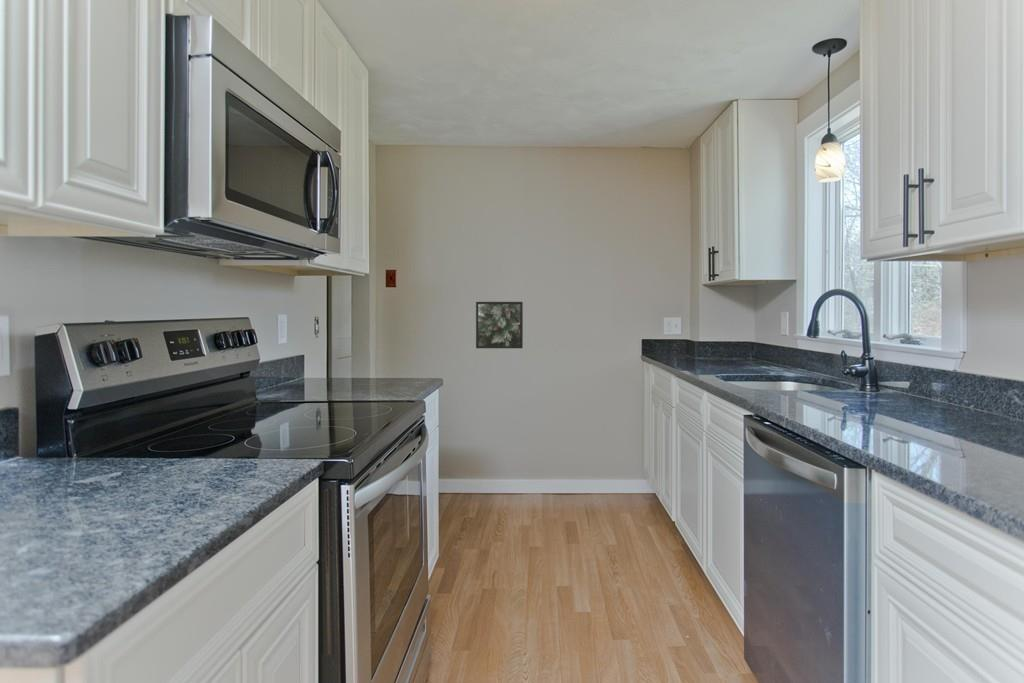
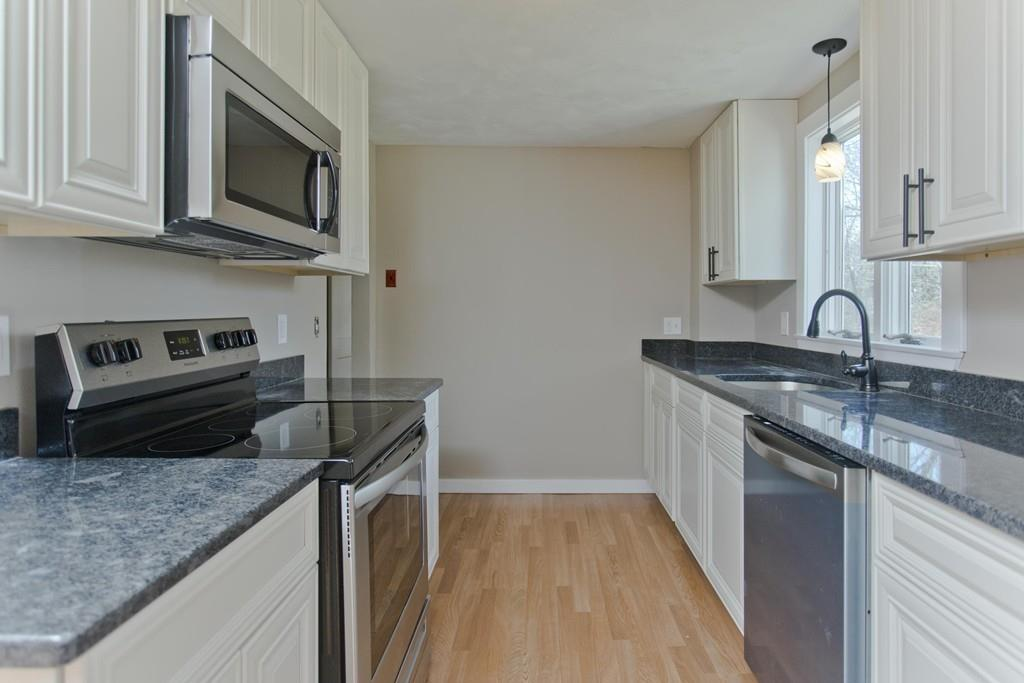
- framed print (499, 325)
